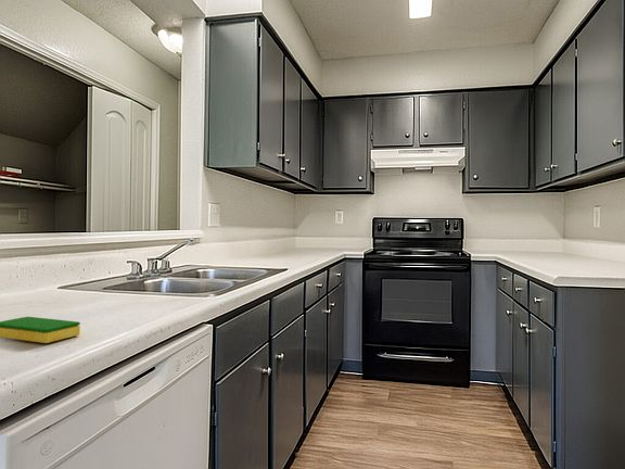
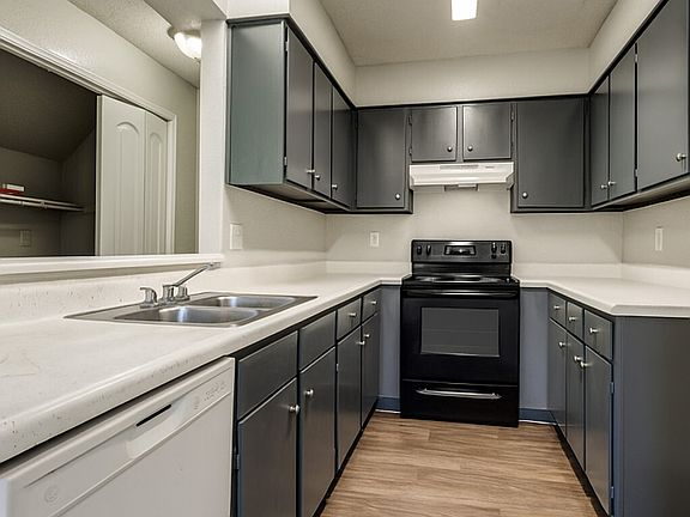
- dish sponge (36, 329)
